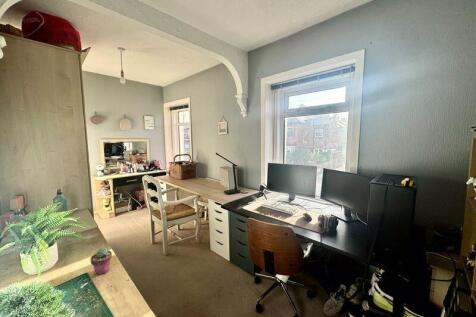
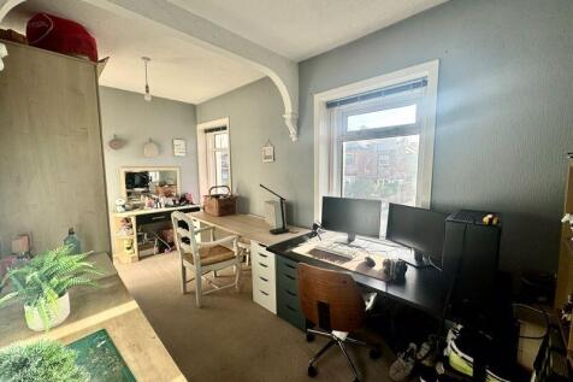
- potted succulent (101, 259)
